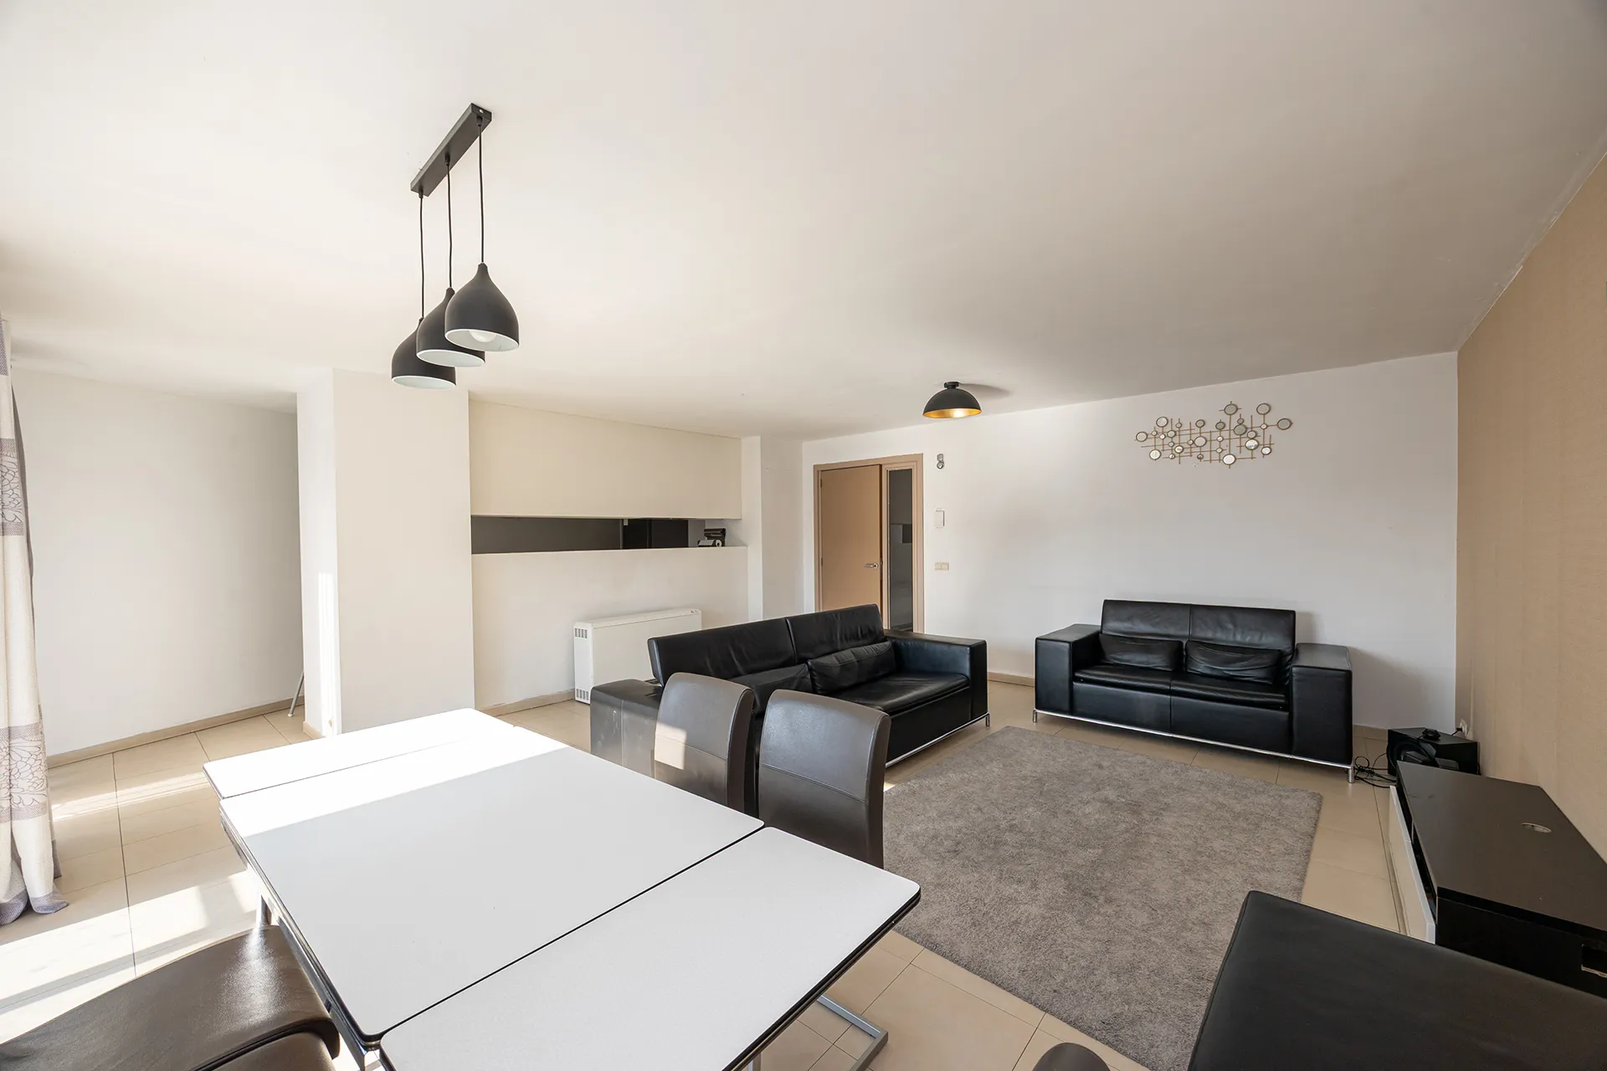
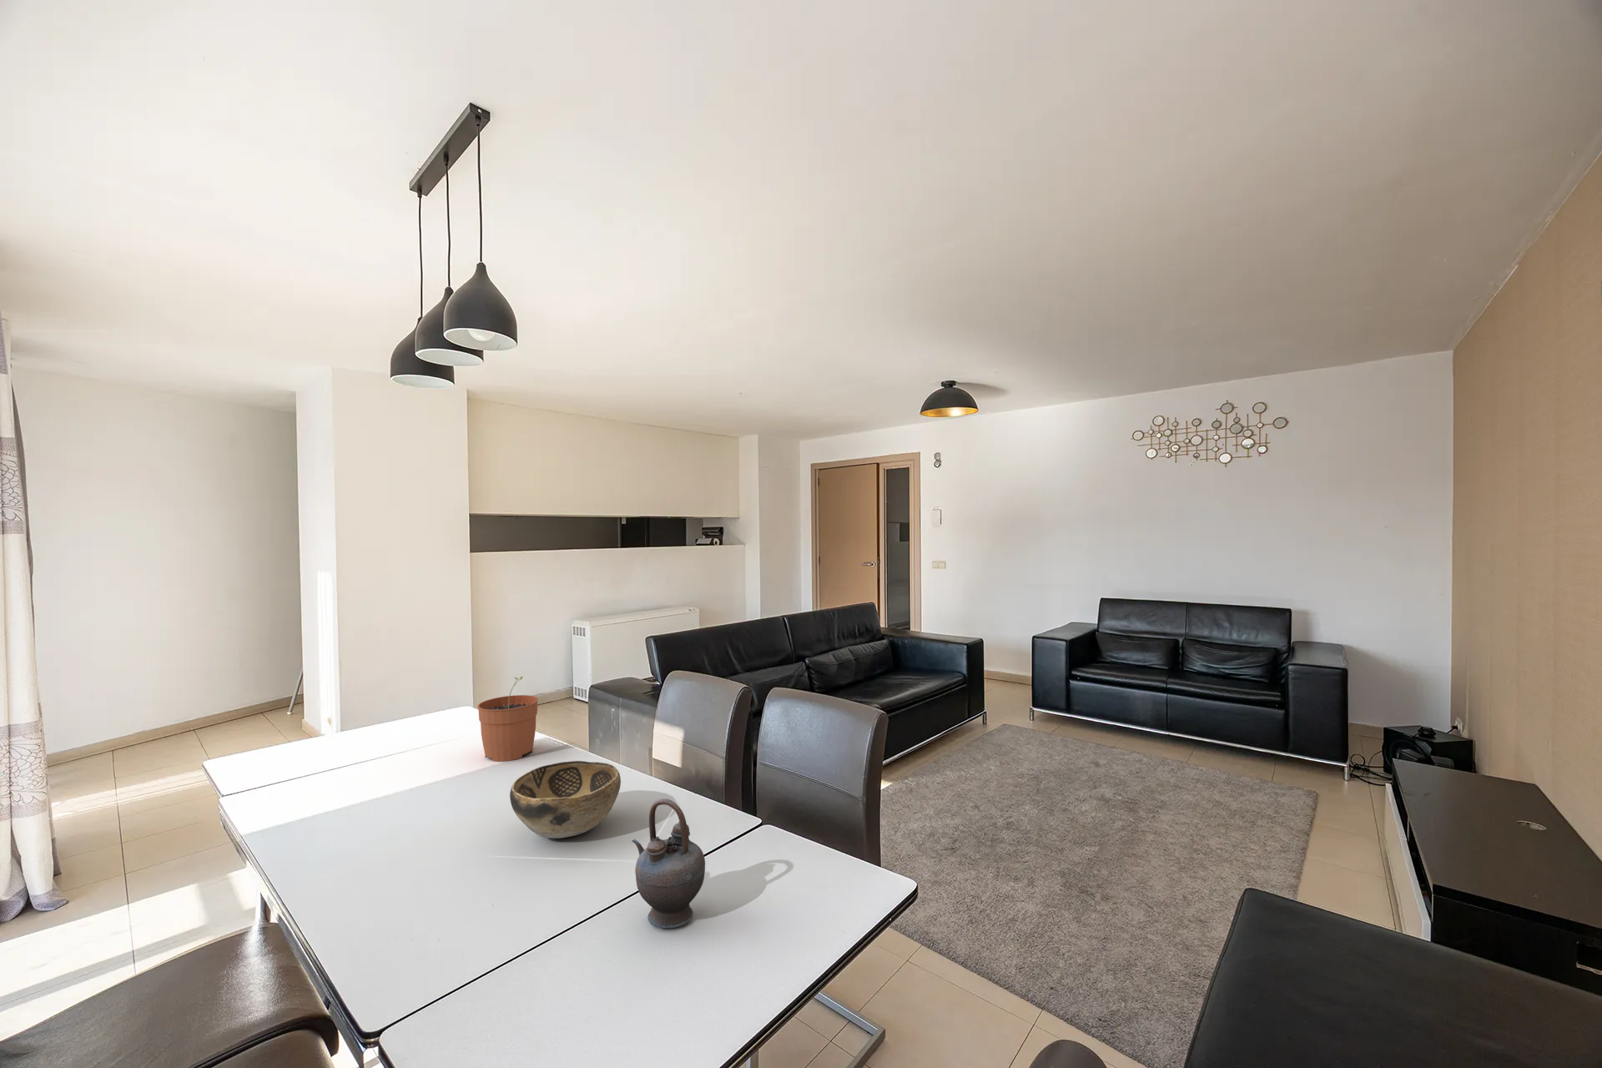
+ decorative bowl (566, 803)
+ teapot (664, 856)
+ plant pot (508, 714)
